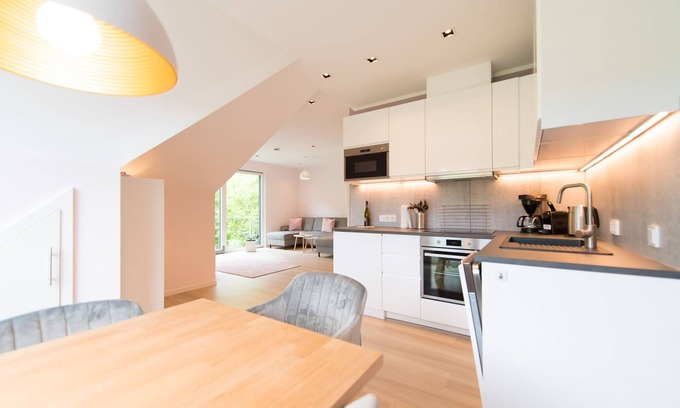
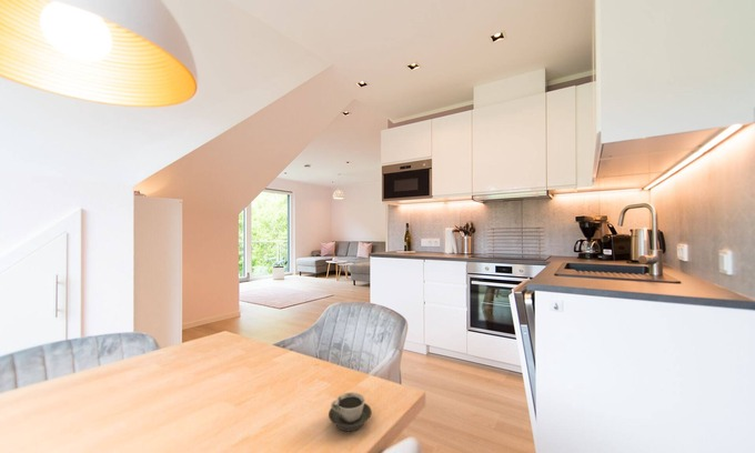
+ cup (350, 411)
